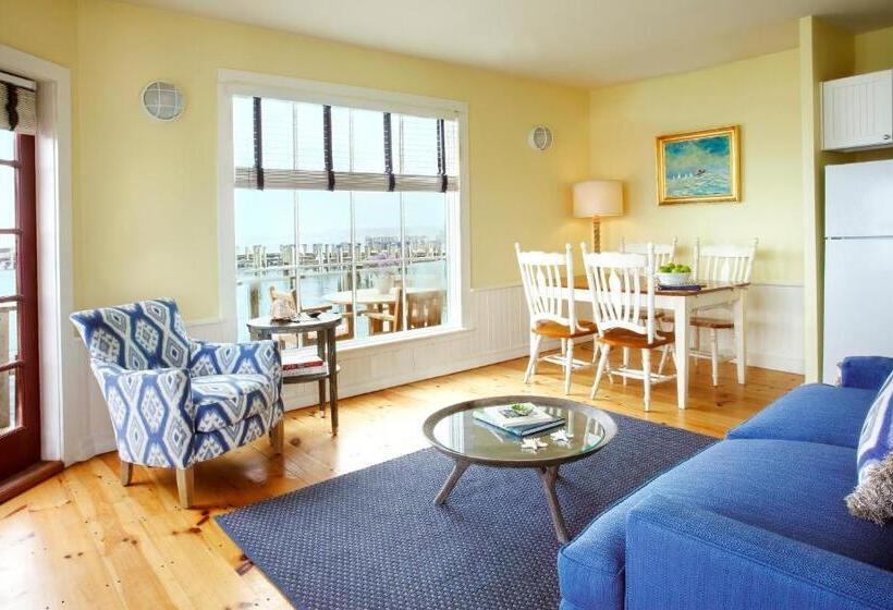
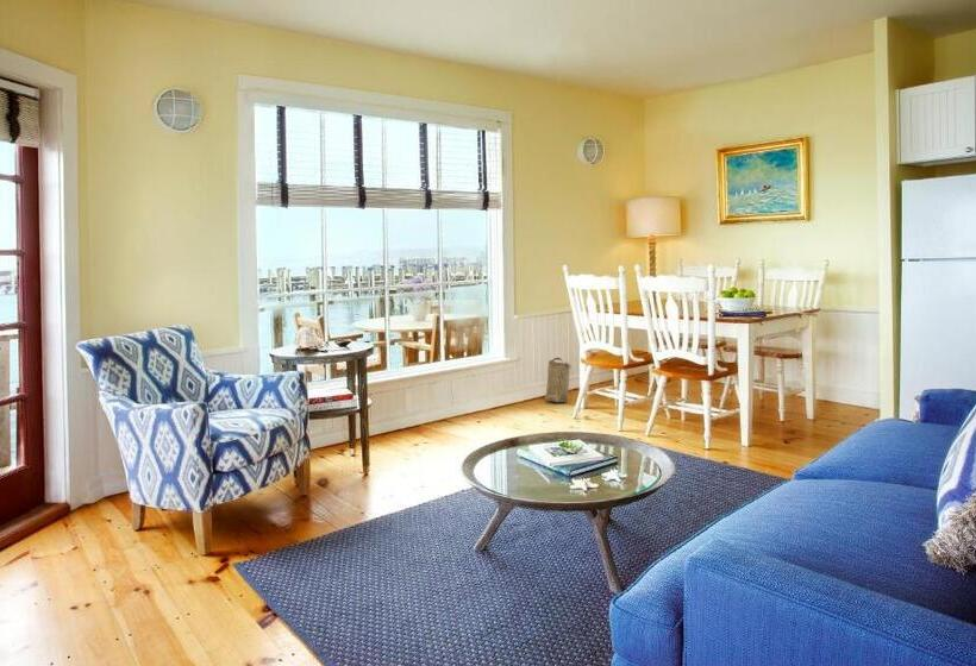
+ basket (558, 379)
